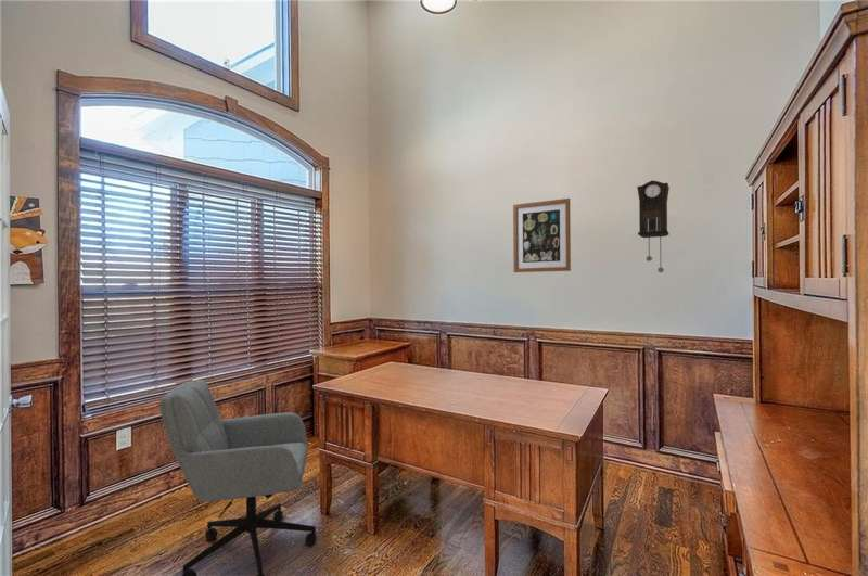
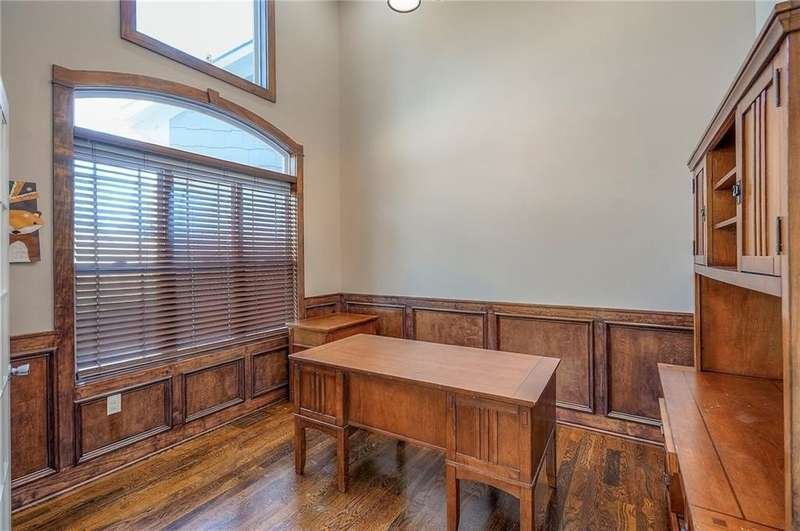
- wall art (540, 236)
- pendulum clock (653, 227)
- office chair (247, 466)
